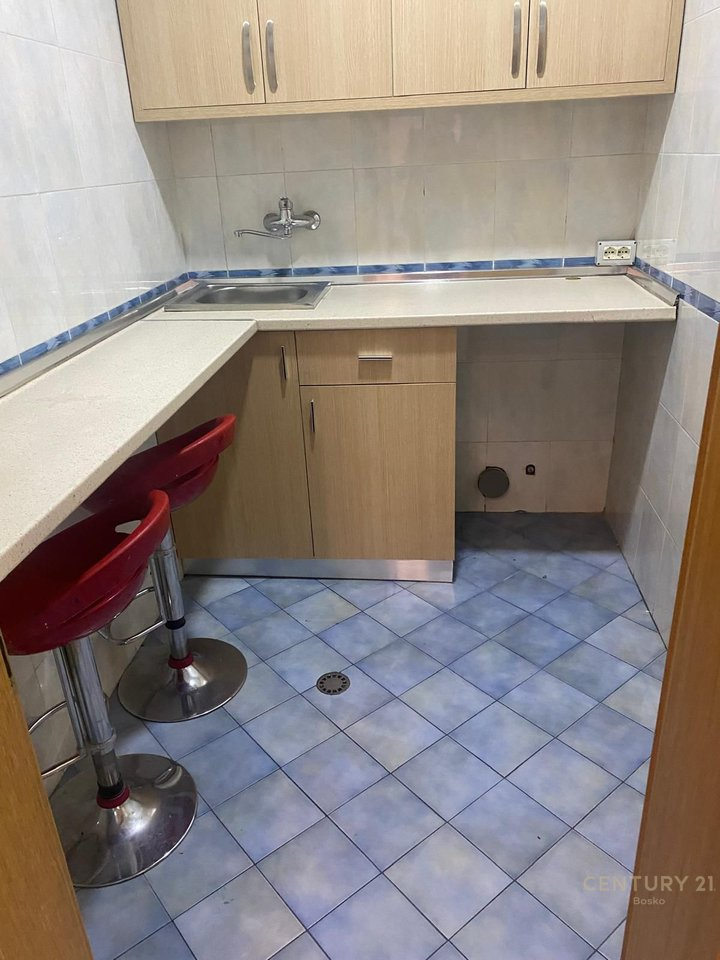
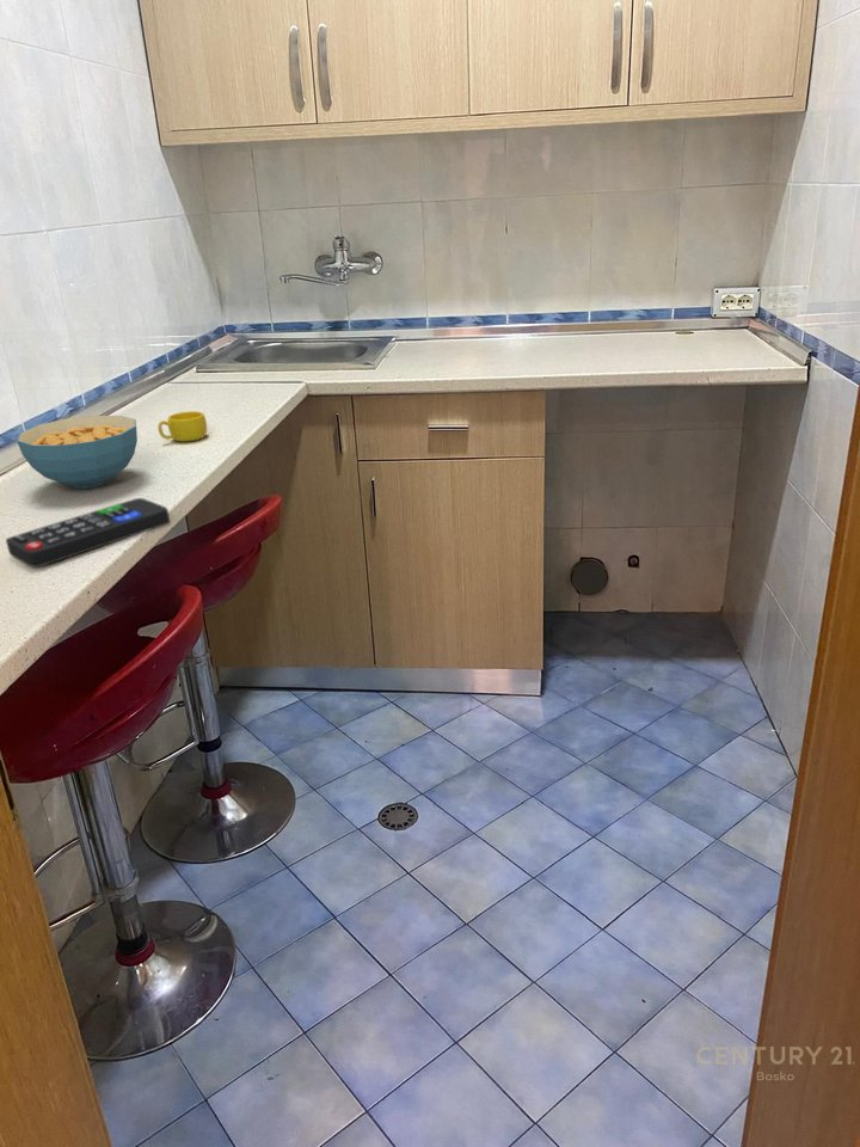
+ cereal bowl (84, 456)
+ remote control (91, 528)
+ cup (182, 428)
